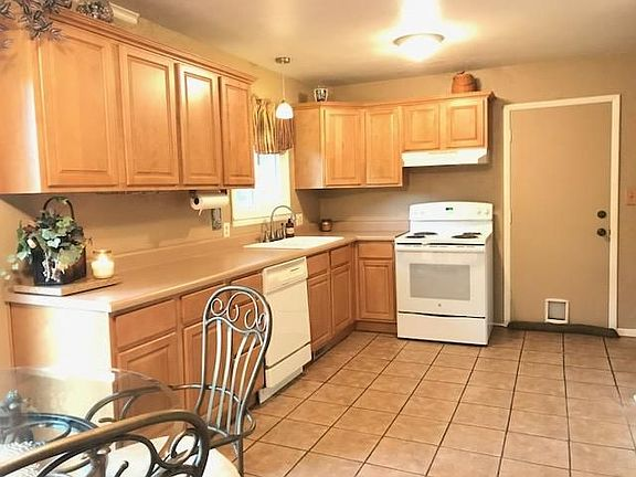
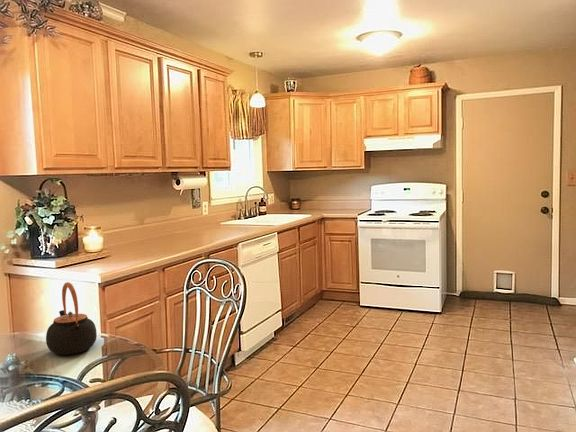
+ teapot (69, 314)
